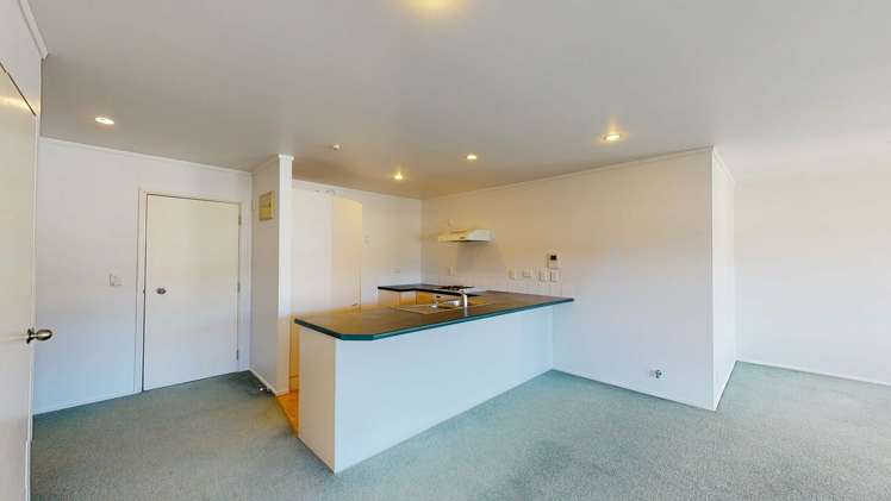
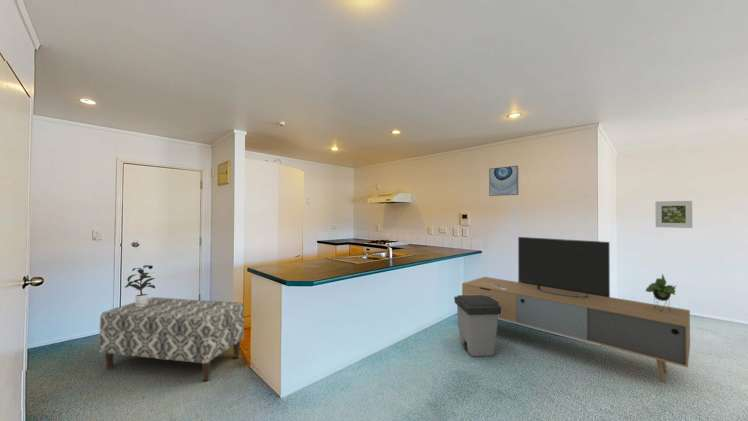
+ bench (175, 334)
+ potted plant (138, 286)
+ trash can (477, 323)
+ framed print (673, 214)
+ media console (558, 292)
+ wall art (503, 181)
